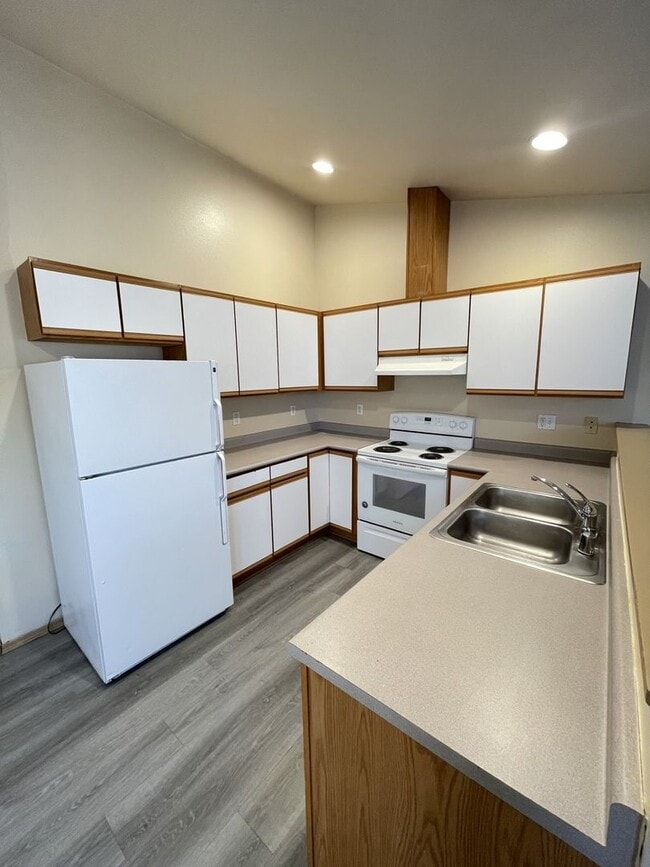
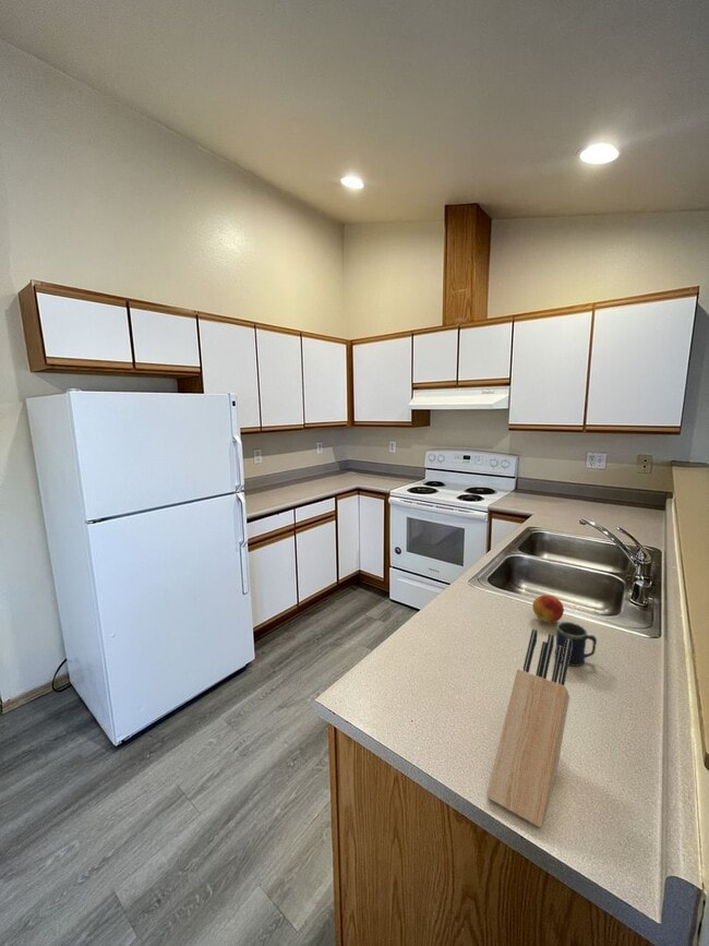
+ fruit (548, 609)
+ mug (575, 644)
+ knife block (534, 710)
